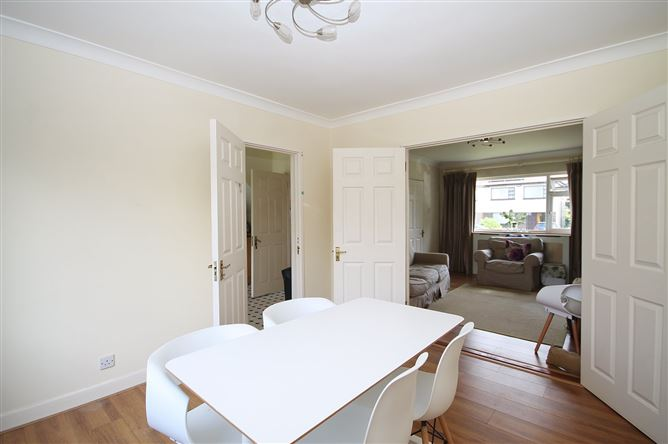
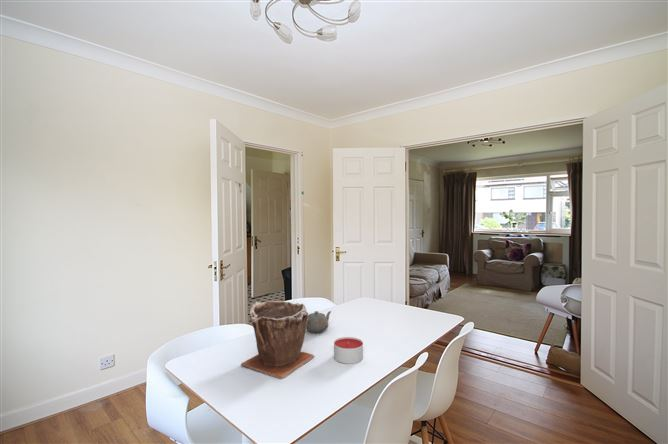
+ plant pot (278, 333)
+ teapot (317, 320)
+ candle (348, 349)
